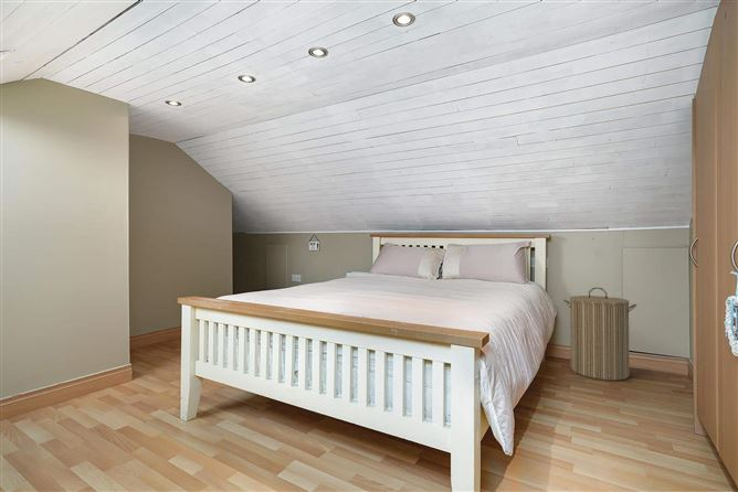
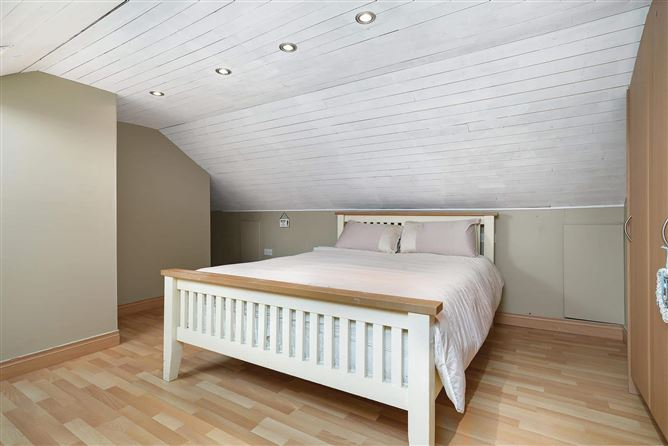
- laundry hamper (599, 329)
